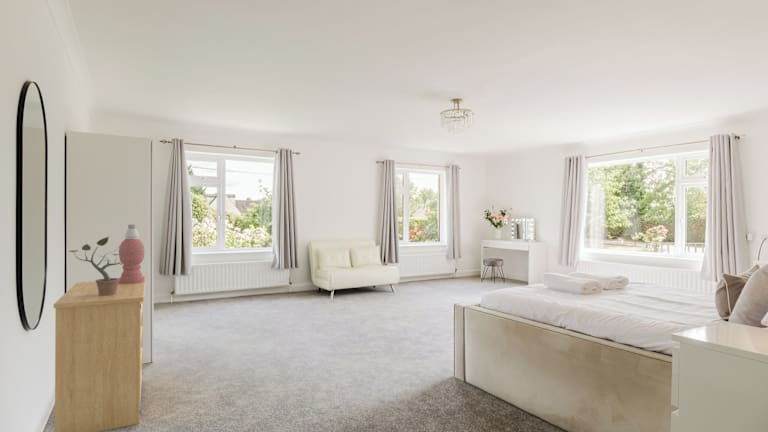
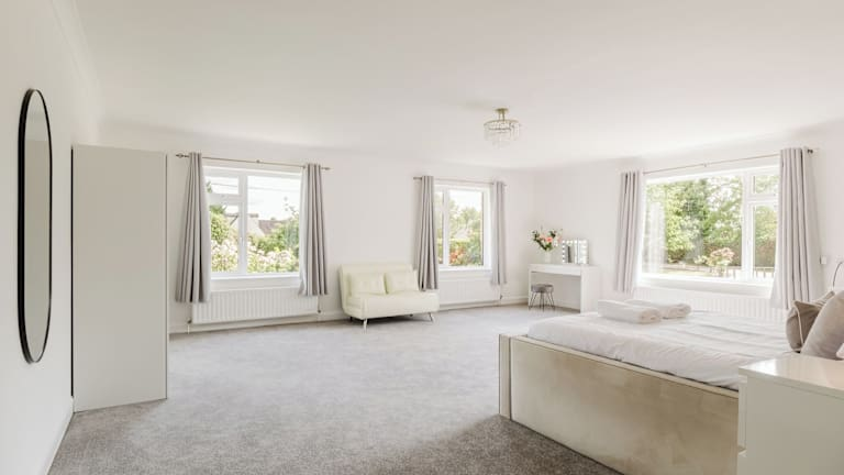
- dresser (107, 346)
- potted plant (104, 265)
- table lamp (131, 253)
